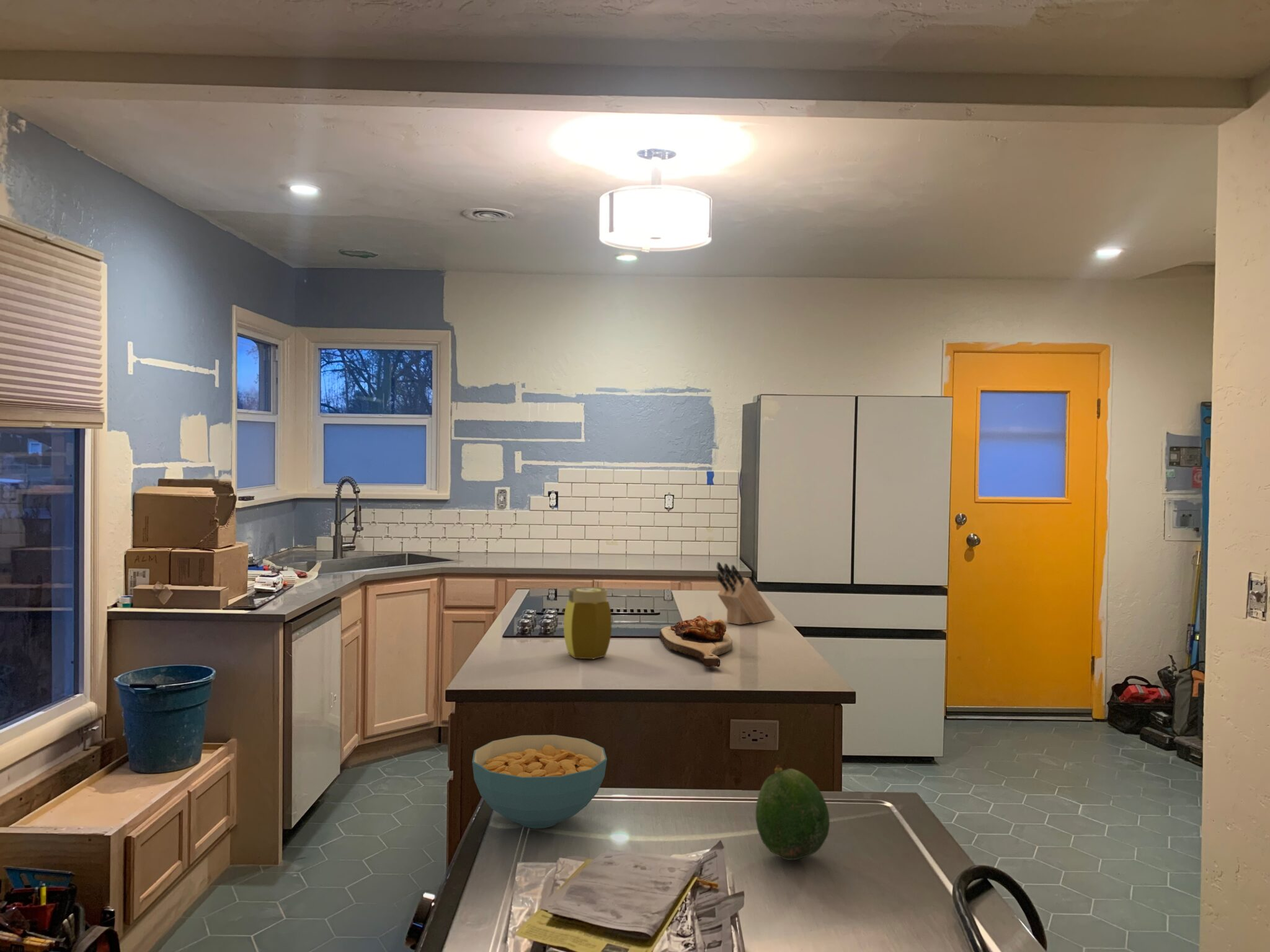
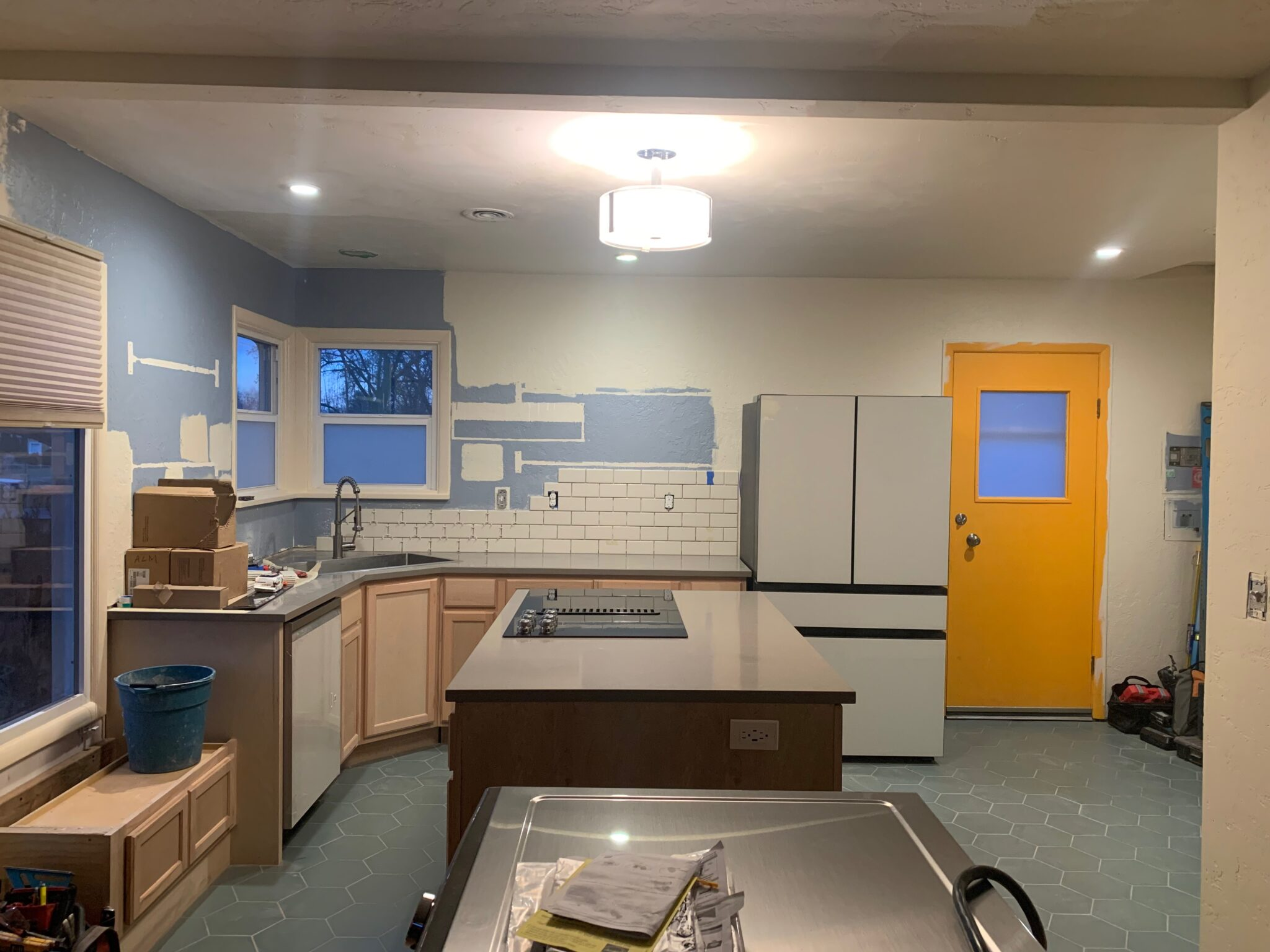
- fruit (792, 813)
- cereal bowl (539, 787)
- cutting board (706, 635)
- knife block (744, 591)
- jar (587, 622)
